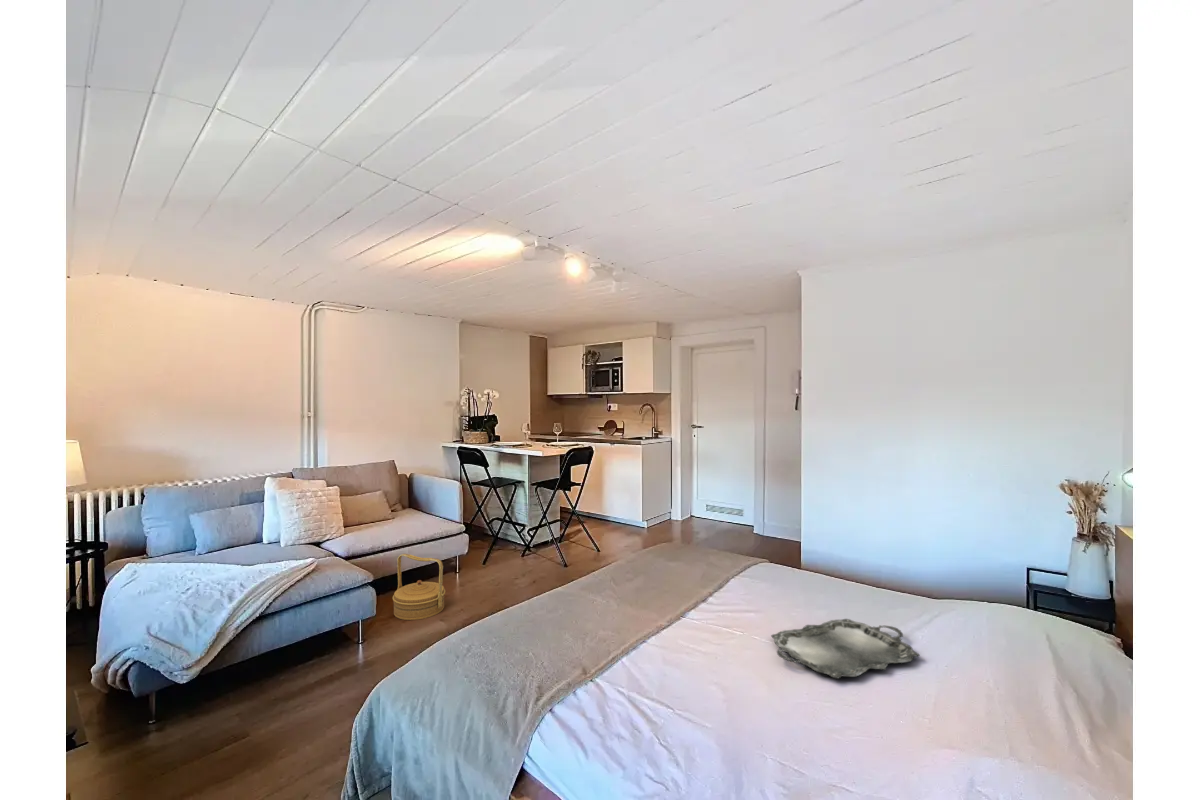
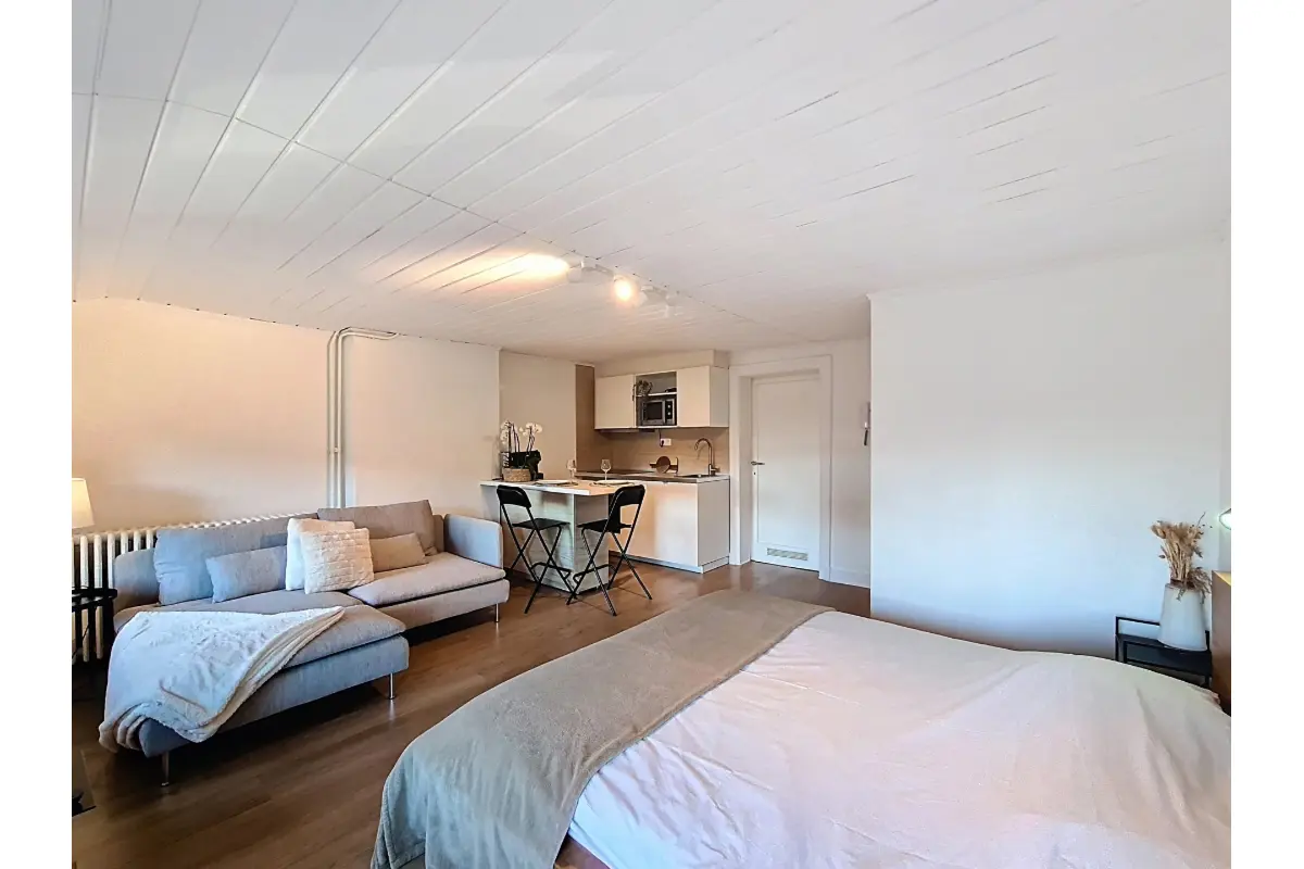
- serving tray (842, 645)
- basket (419, 583)
